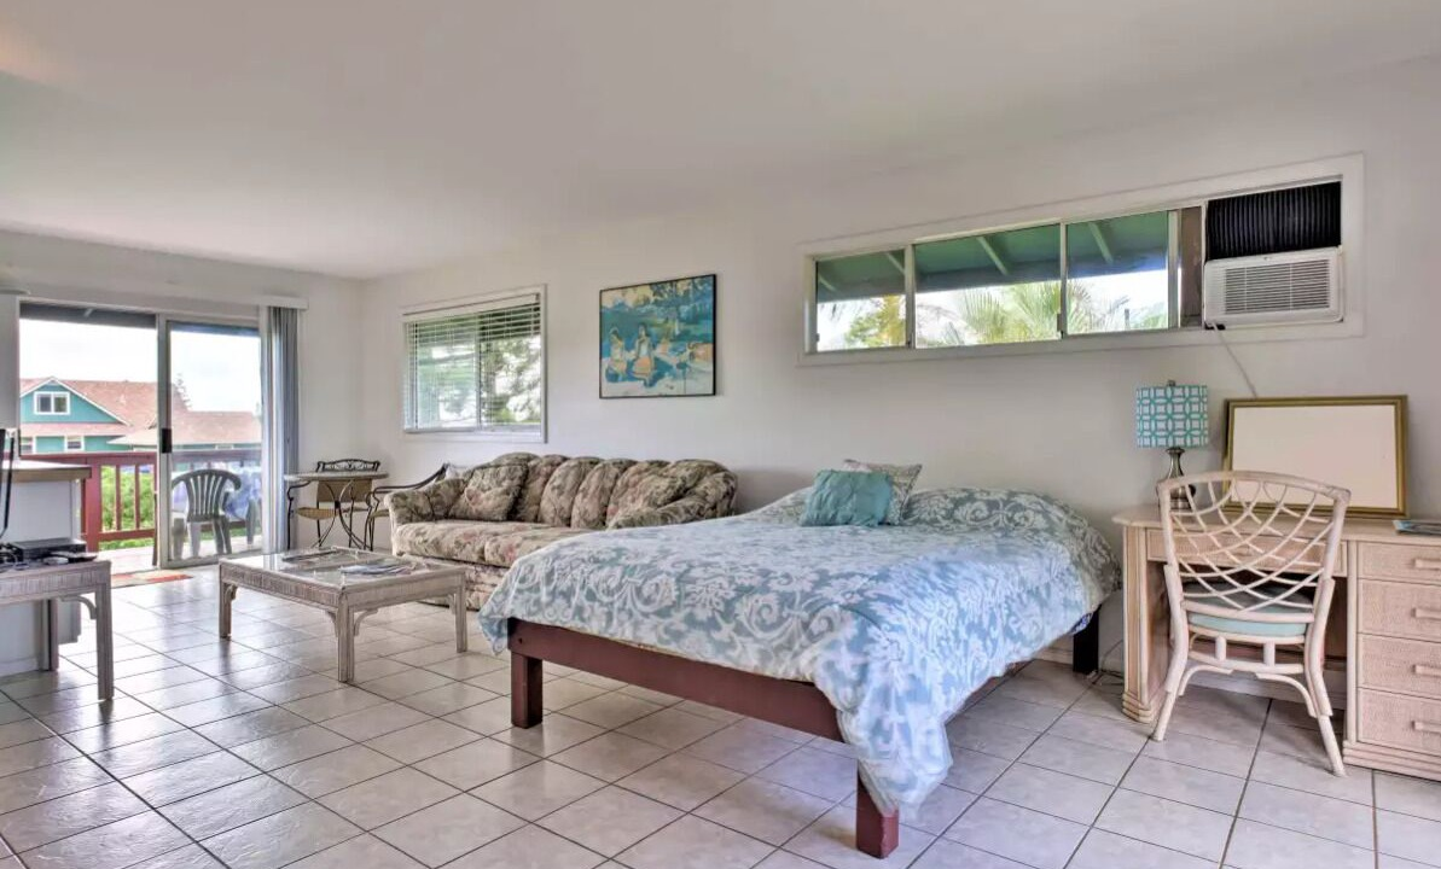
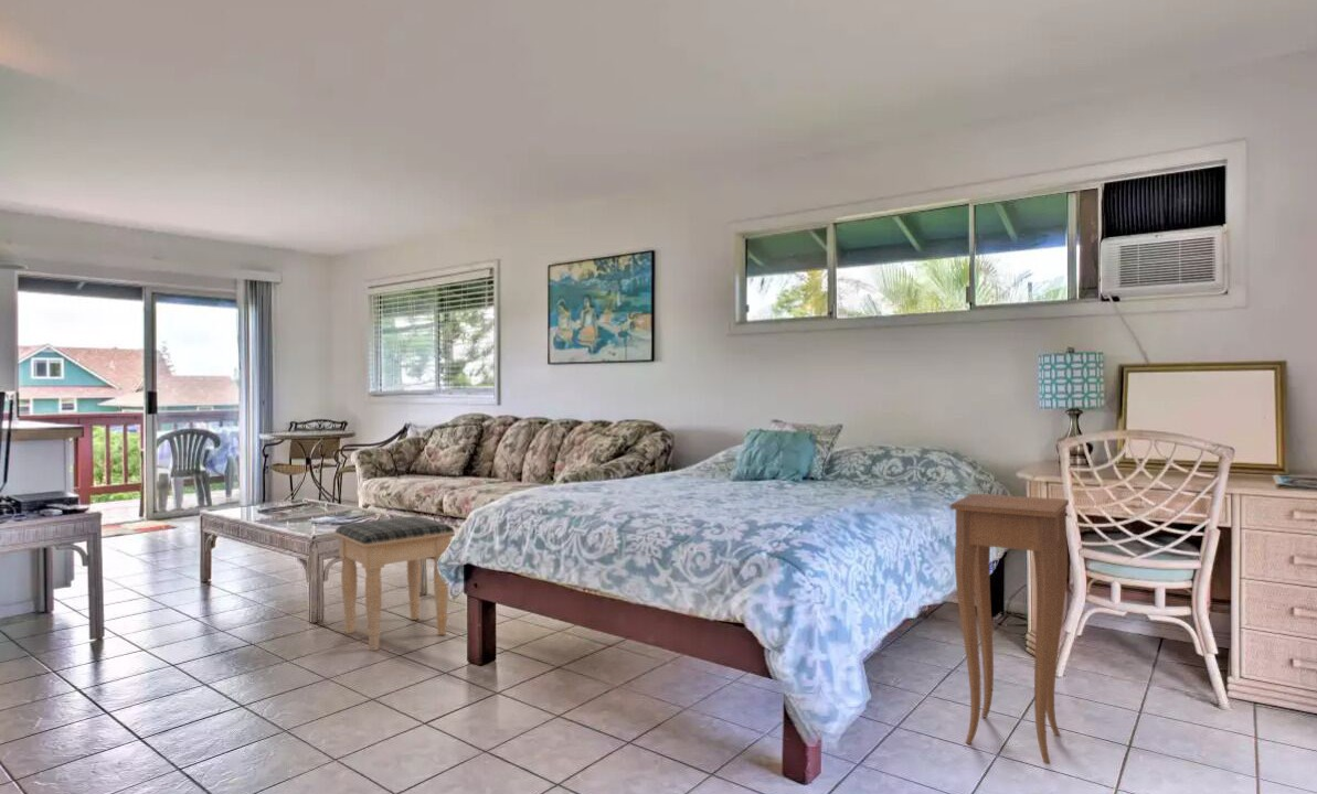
+ side table (990, 620)
+ footstool (407, 578)
